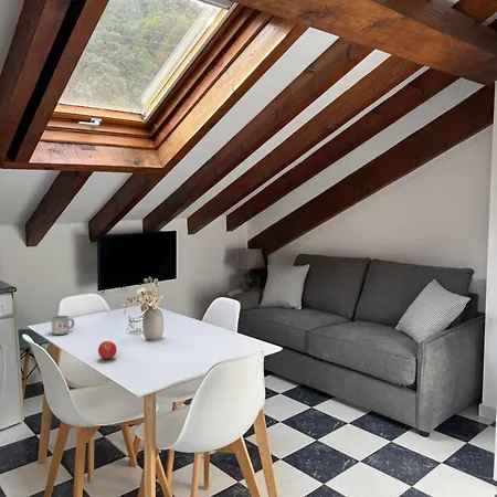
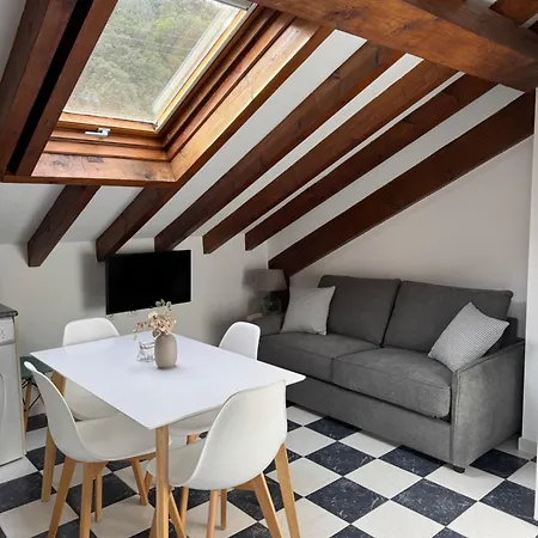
- mug (63, 324)
- fruit (107, 350)
